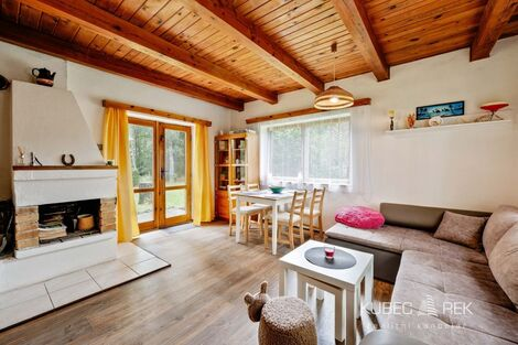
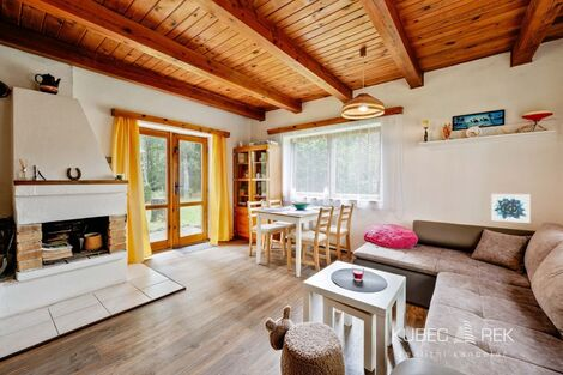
+ wall art (509, 207)
